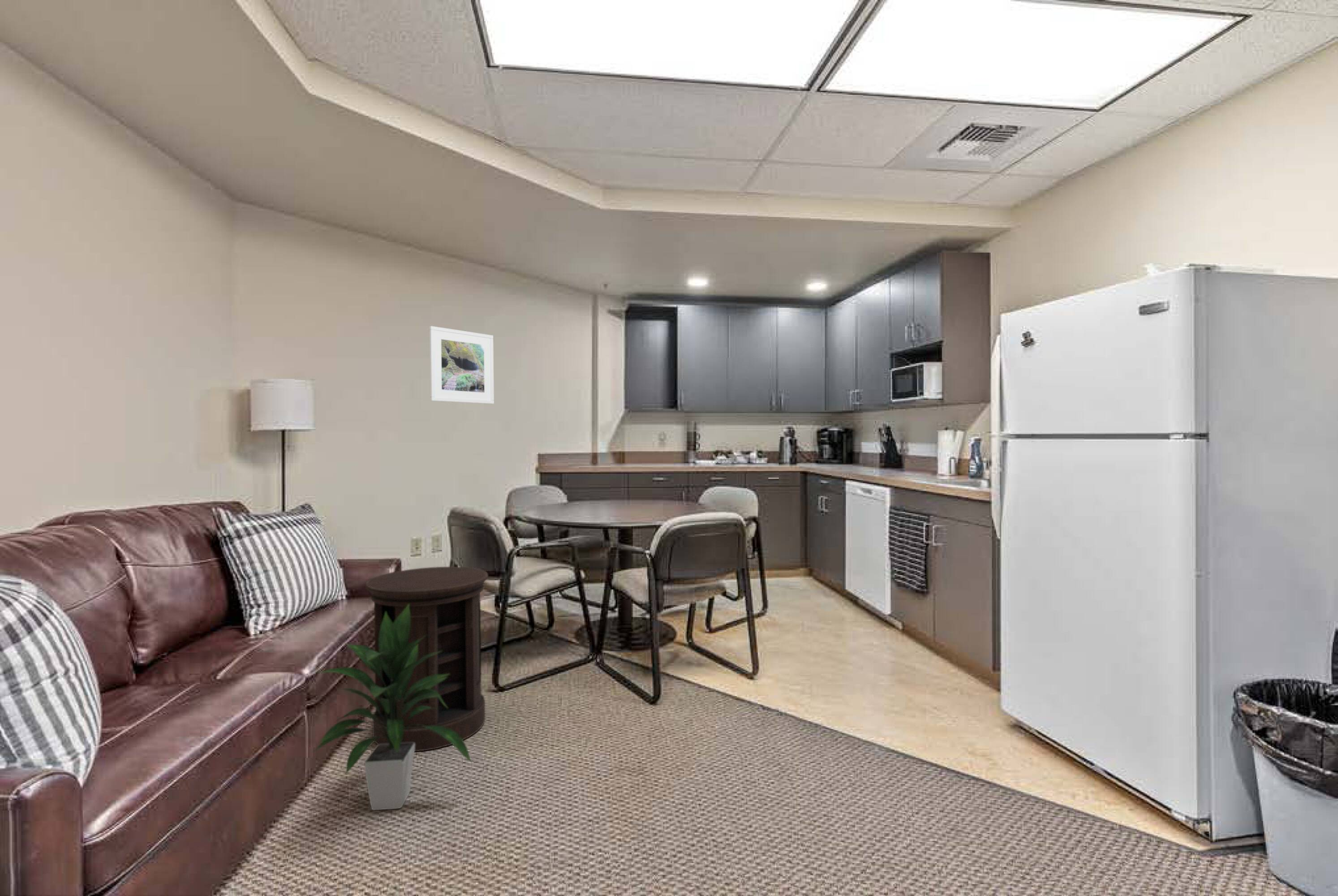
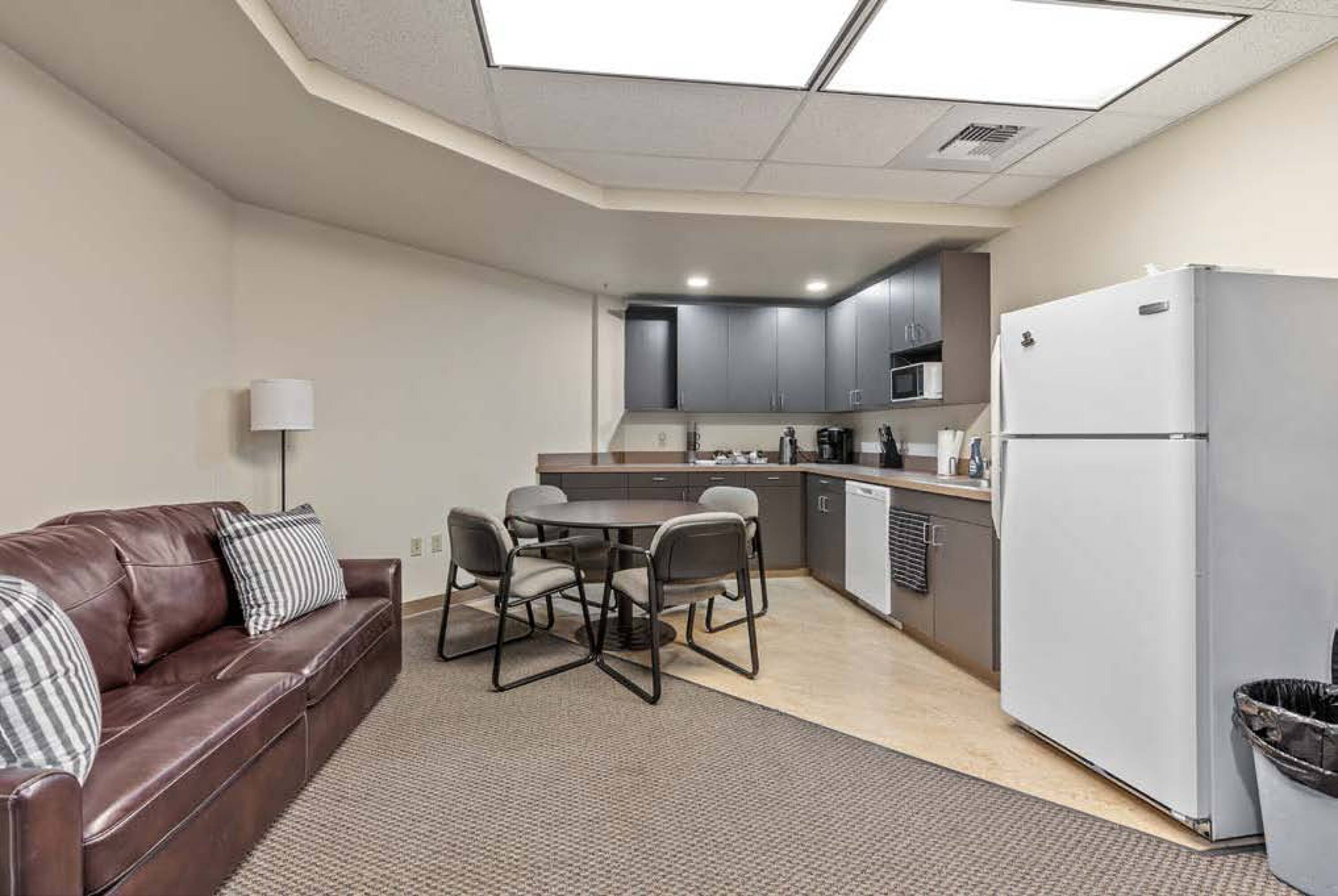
- side table (430, 652)
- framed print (463, 366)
- indoor plant (394, 709)
